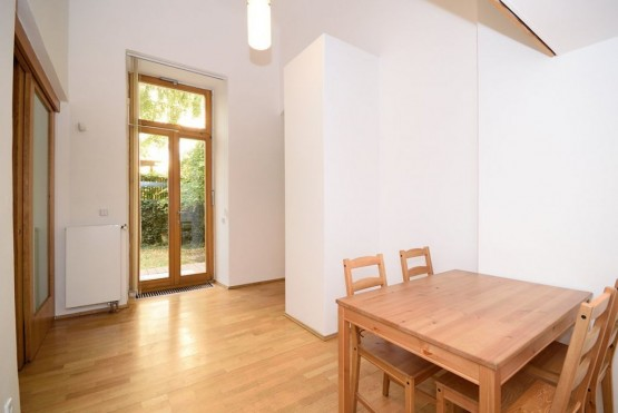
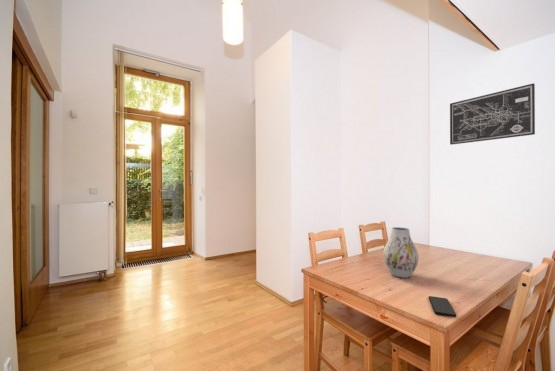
+ vase (400, 252)
+ smartphone (441, 305)
+ wall art (487, 117)
